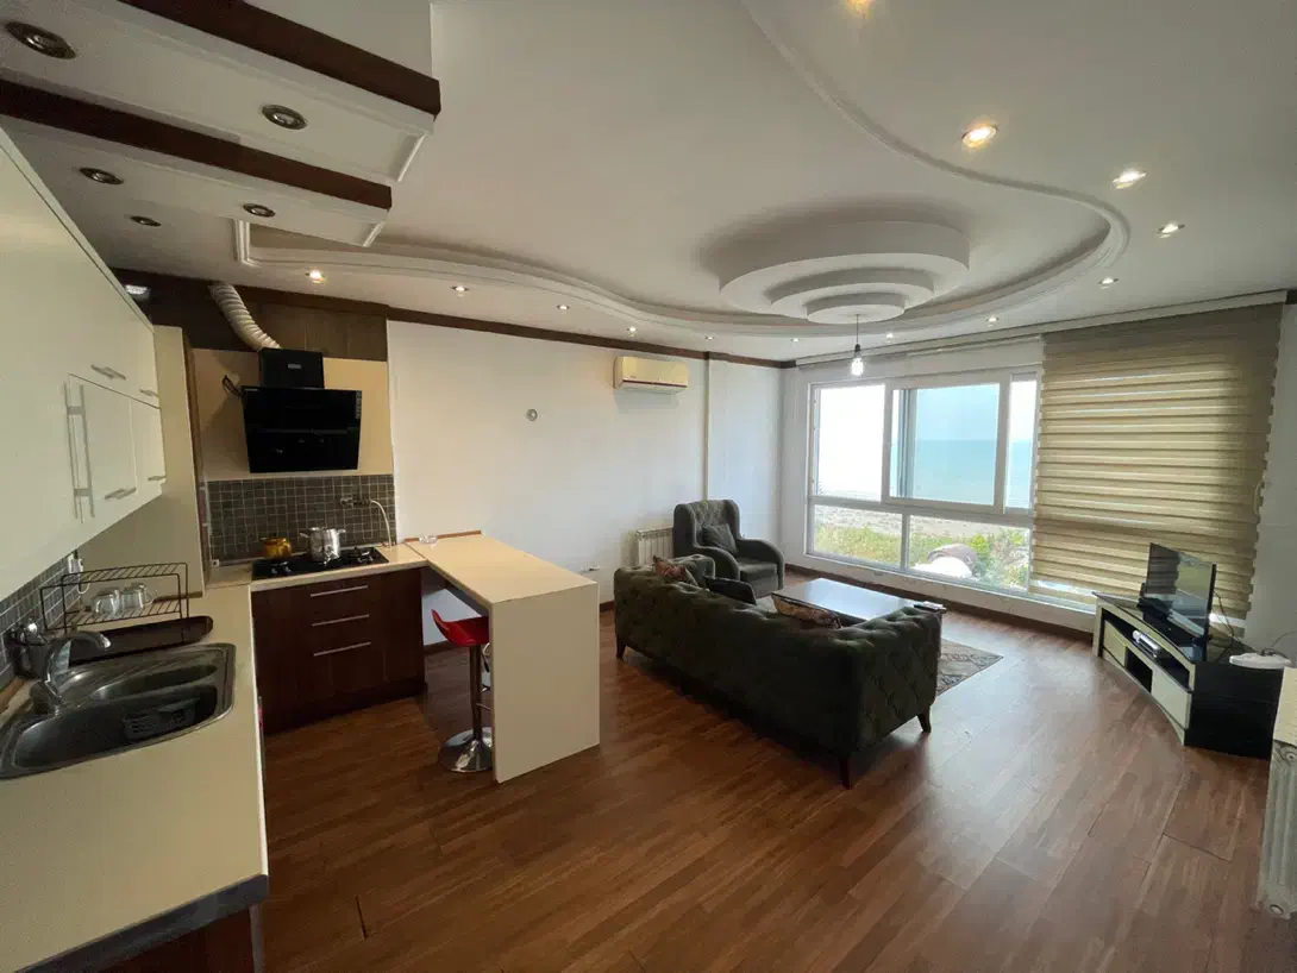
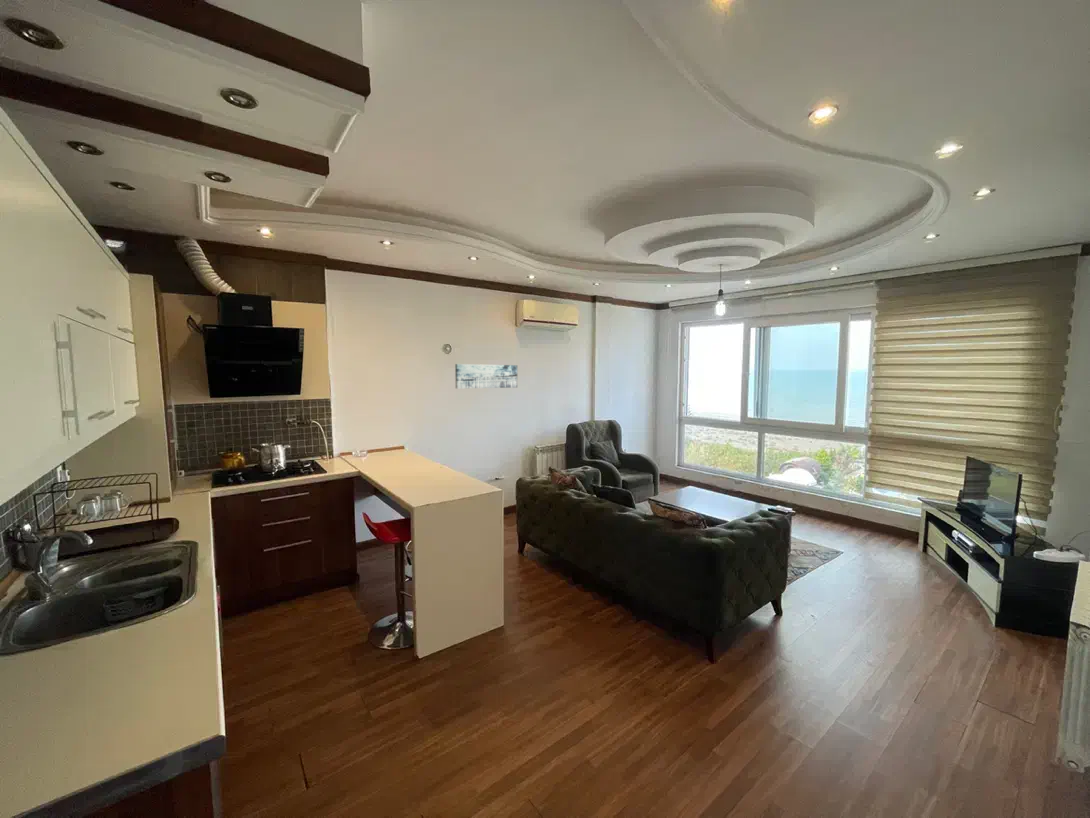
+ wall art (487, 376)
